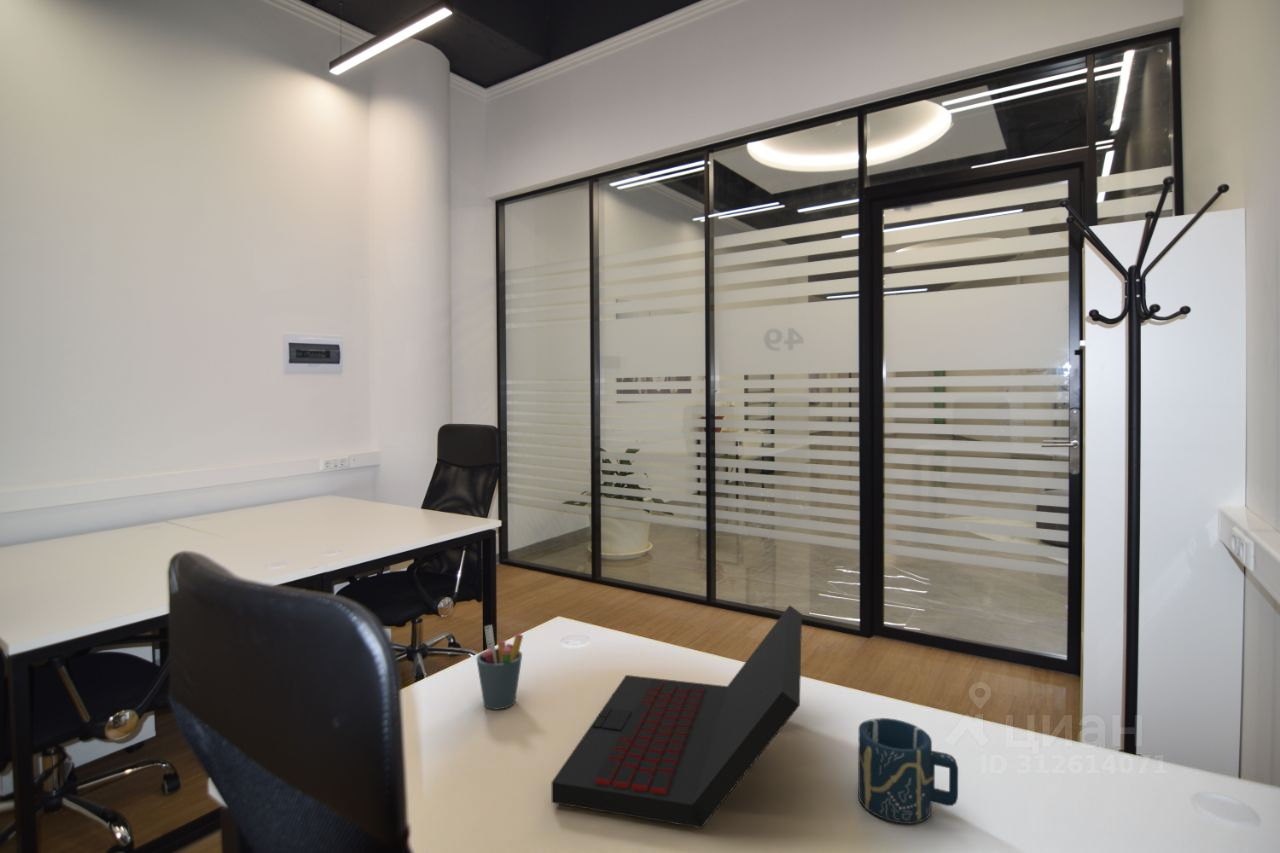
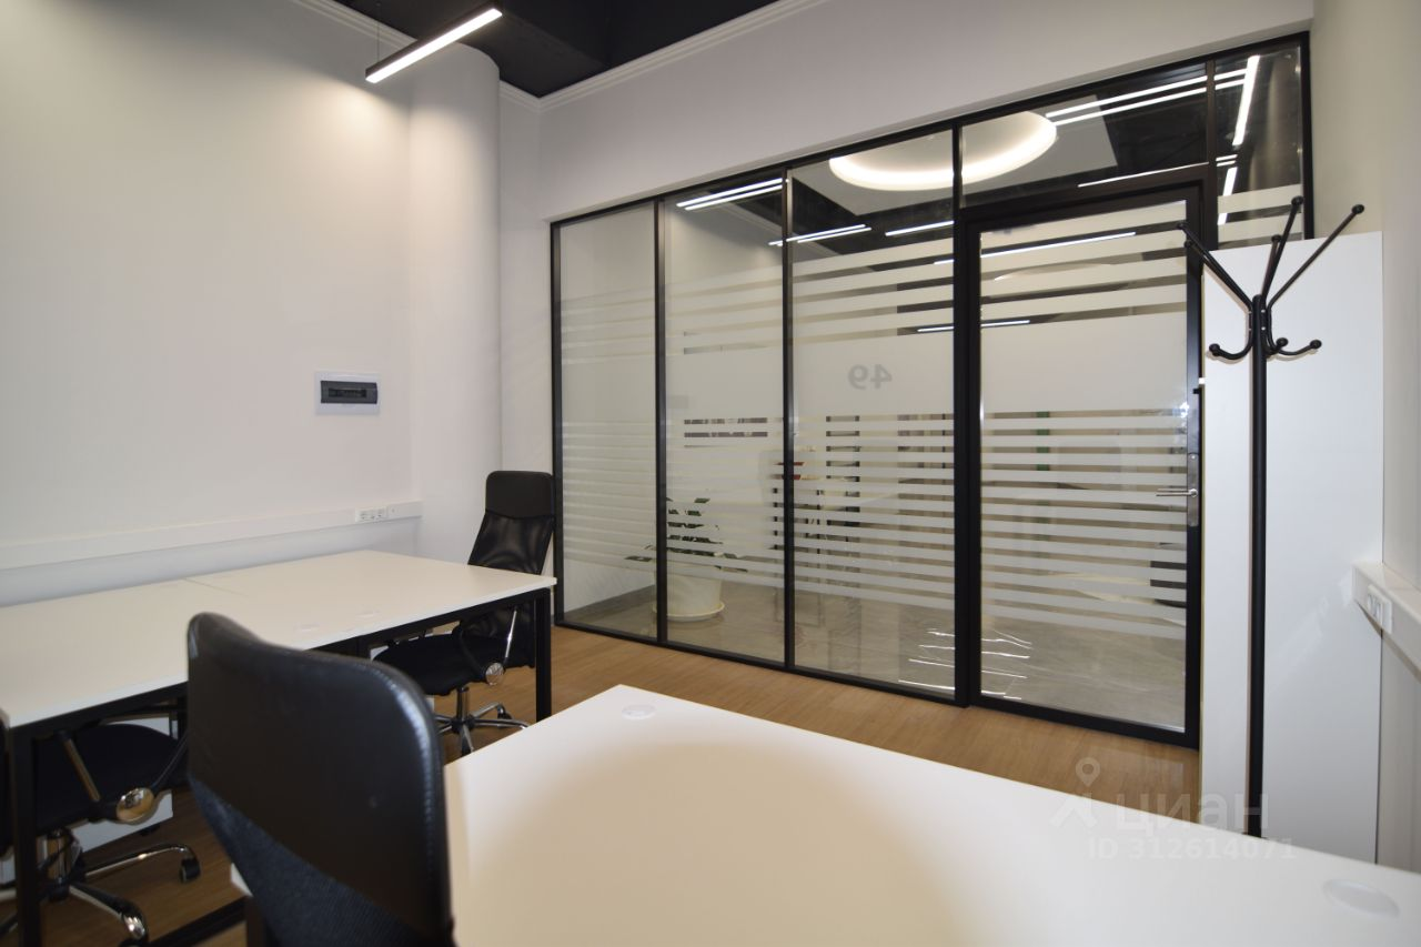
- cup (906, 770)
- laptop (693, 691)
- pen holder (500, 666)
